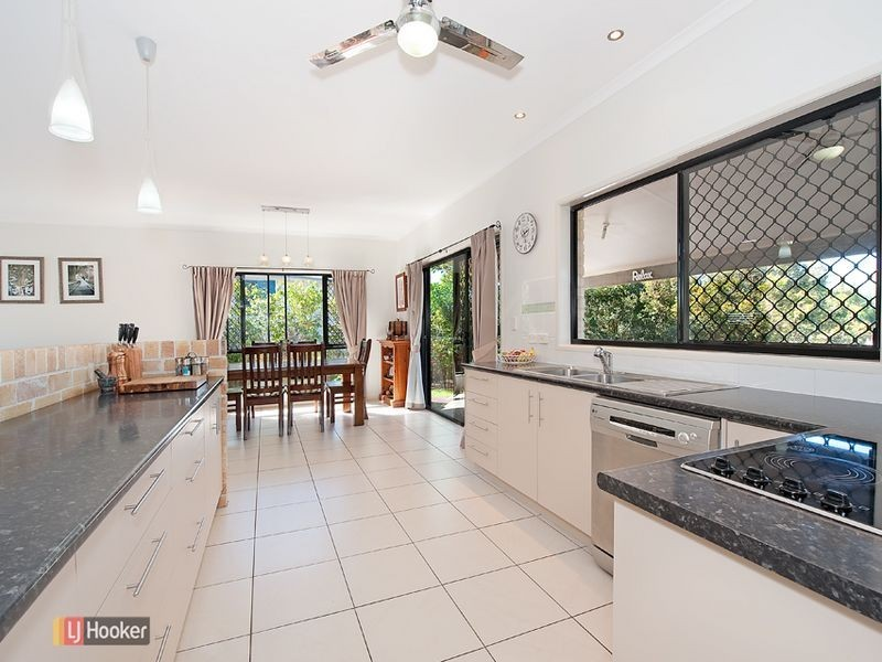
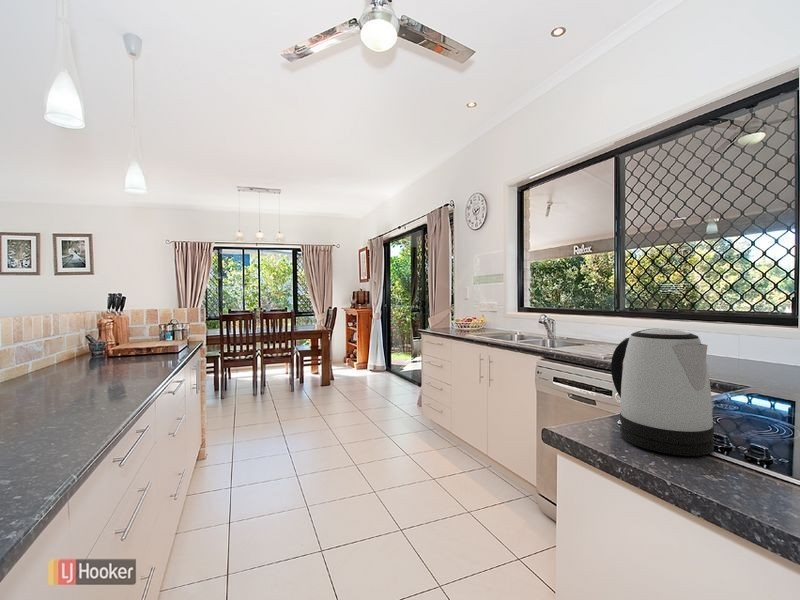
+ kettle (654, 382)
